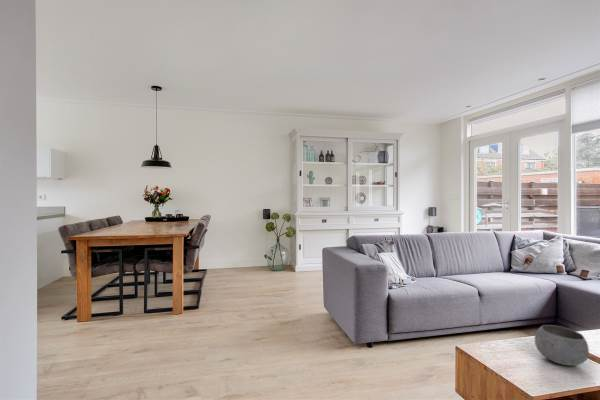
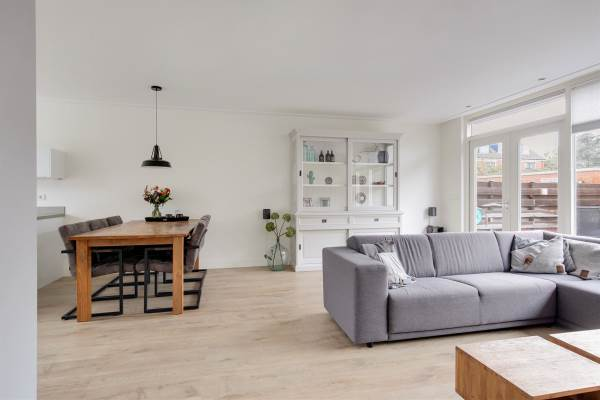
- bowl (560, 346)
